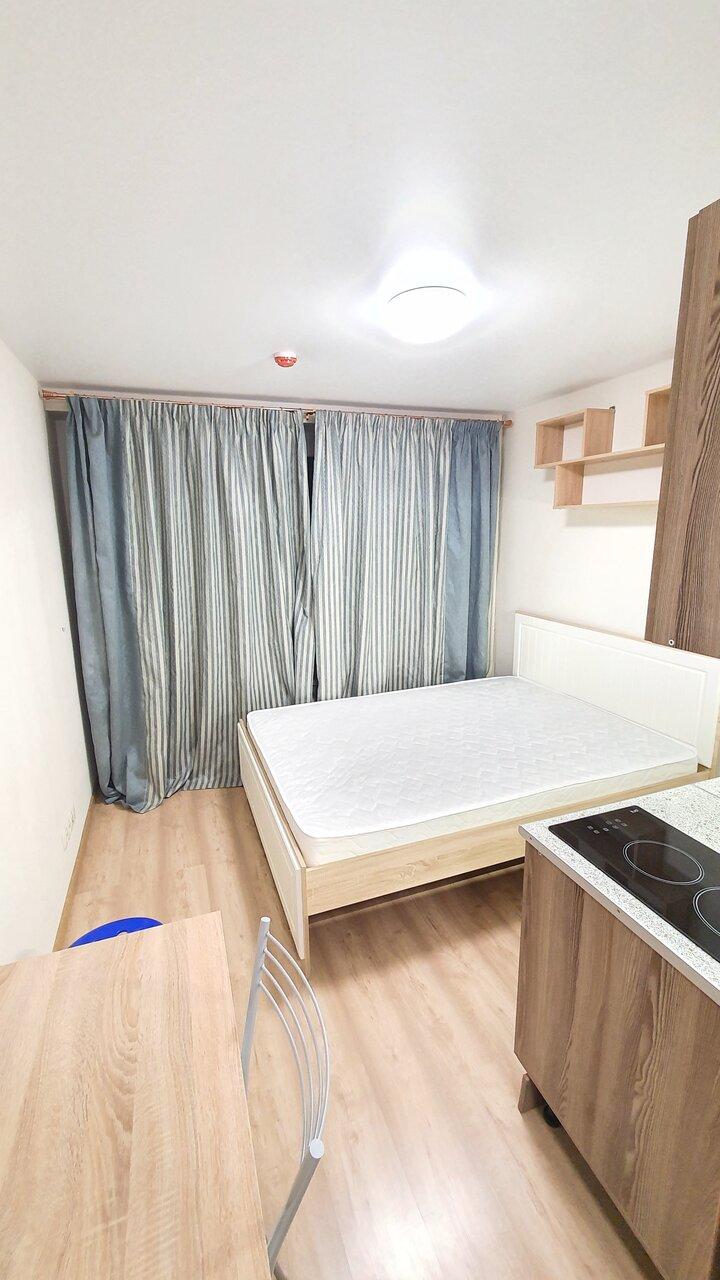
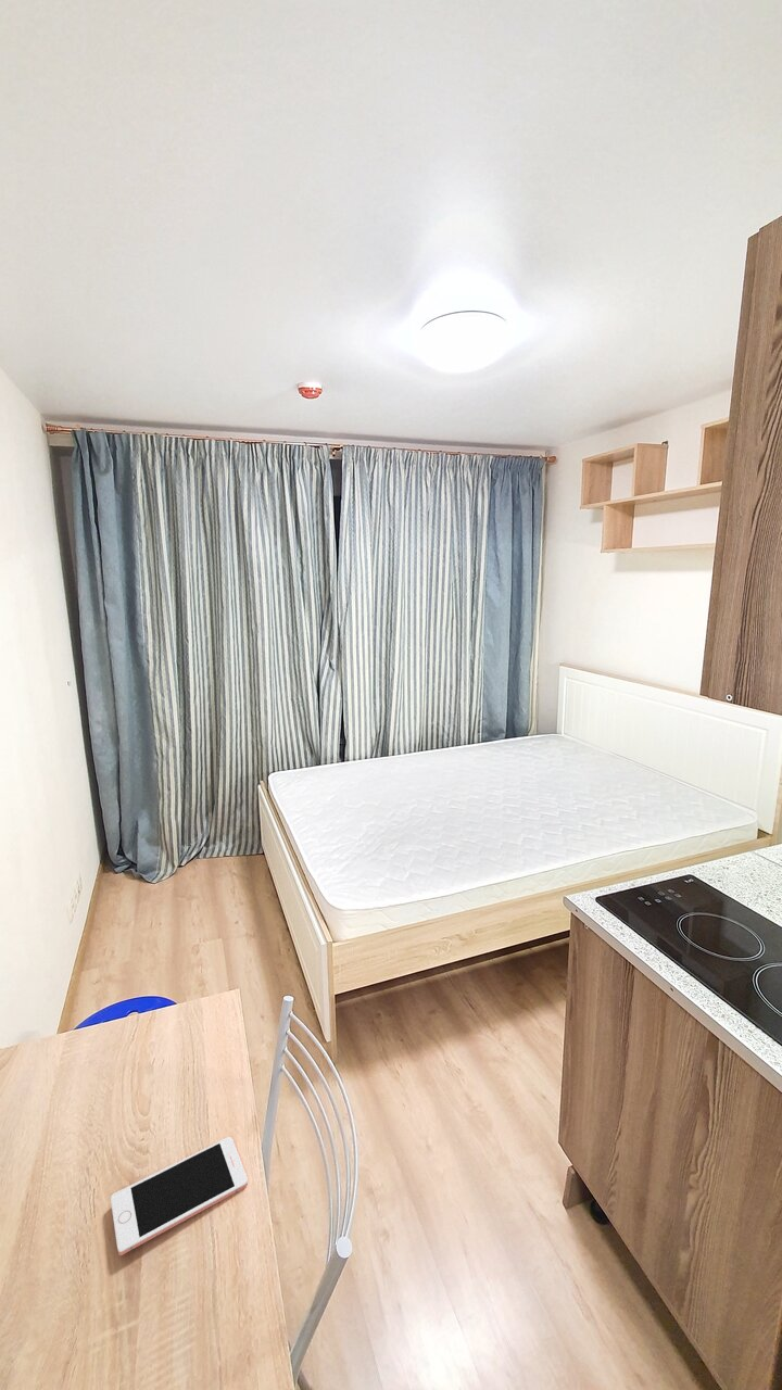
+ cell phone (180, 1190)
